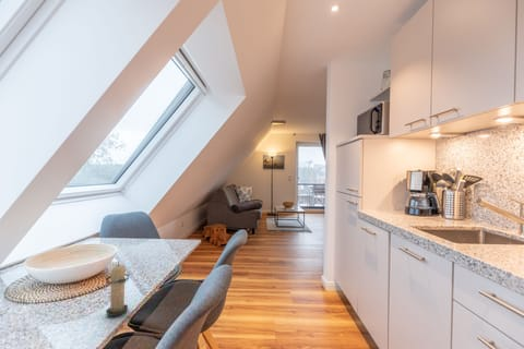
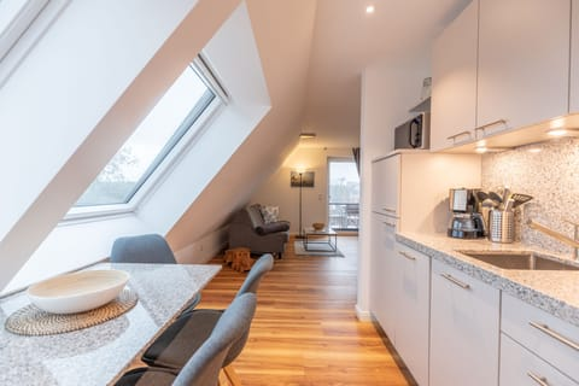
- candle (117, 286)
